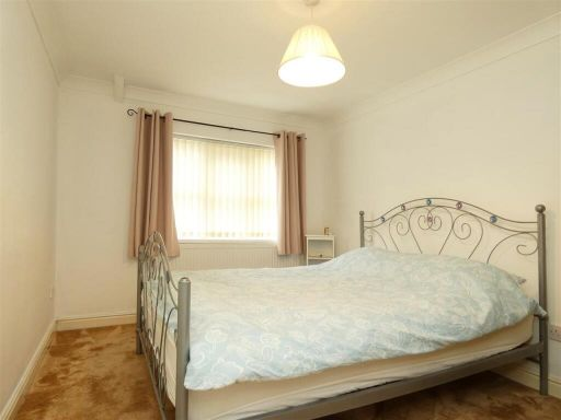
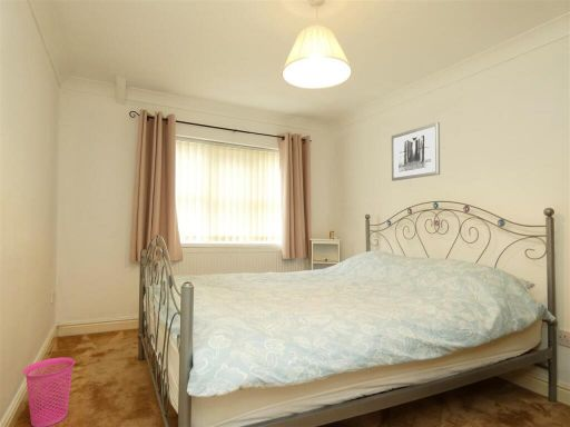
+ waste basket (49, 391)
+ wall art (413, 153)
